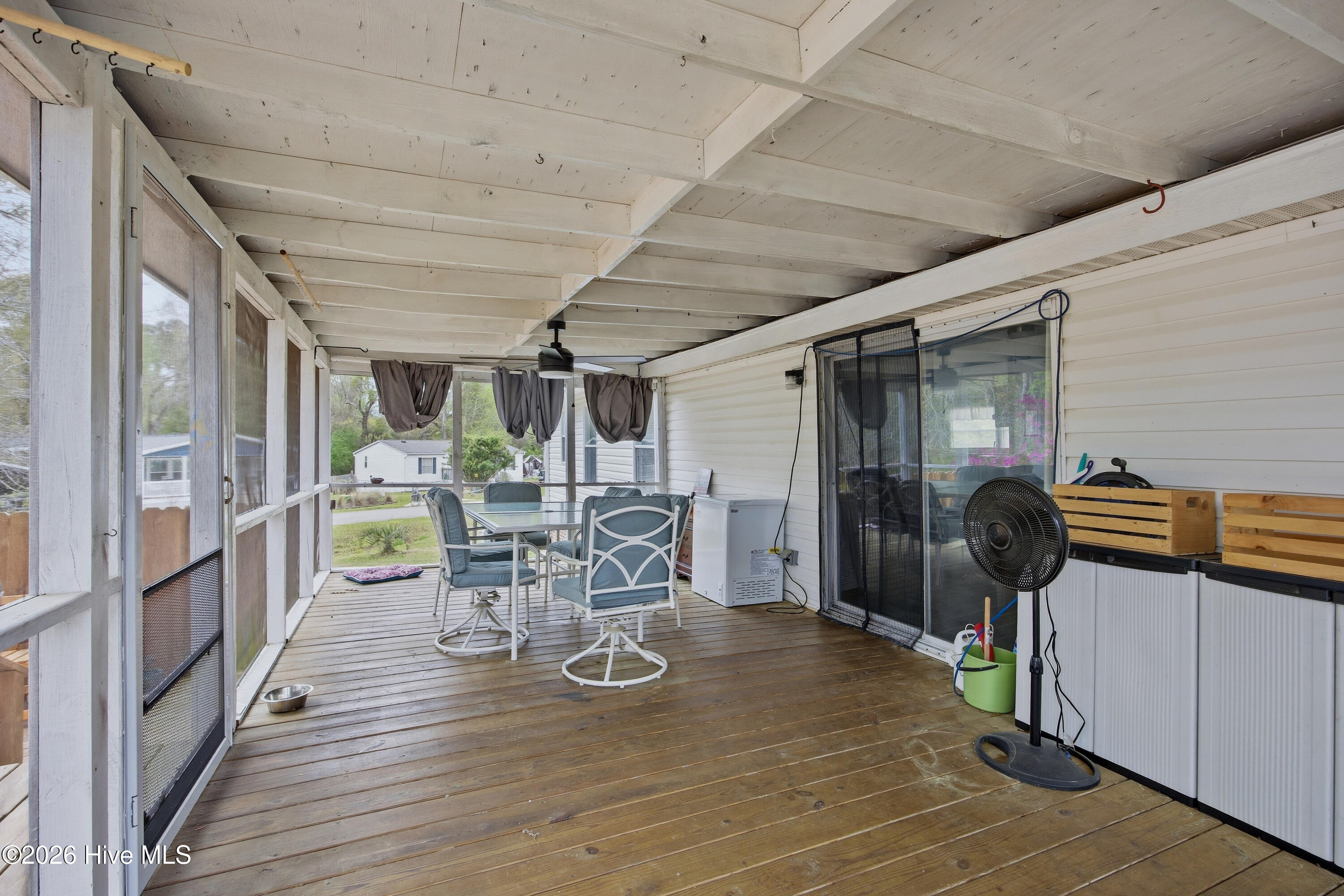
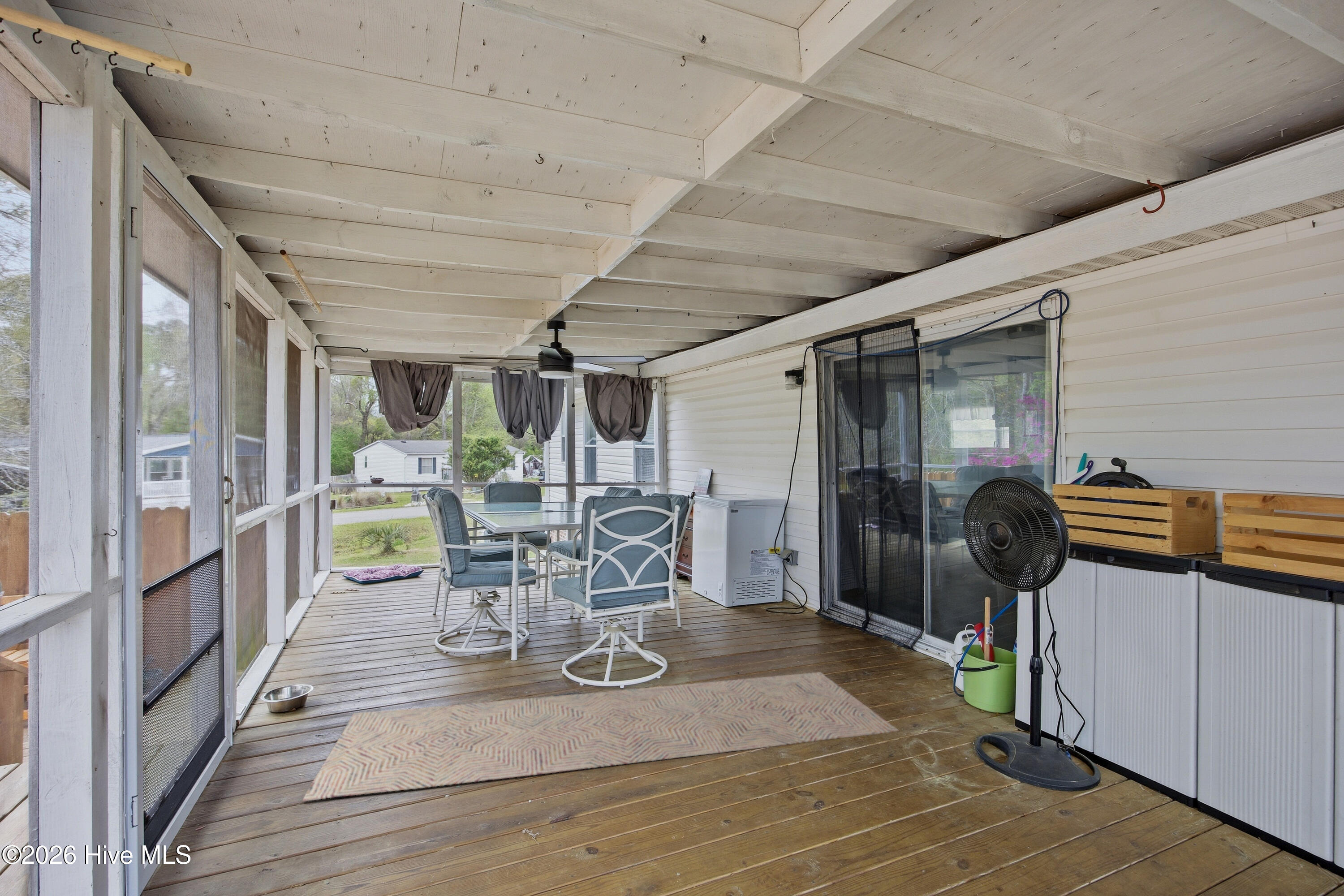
+ rug (620, 722)
